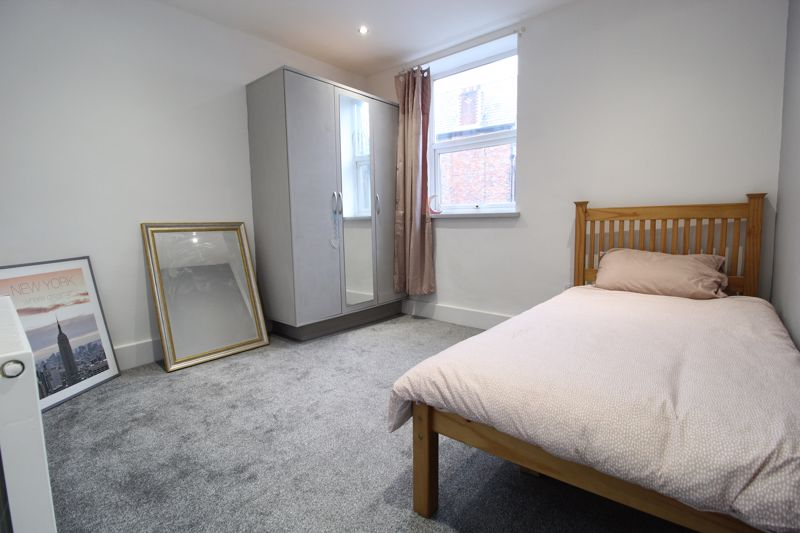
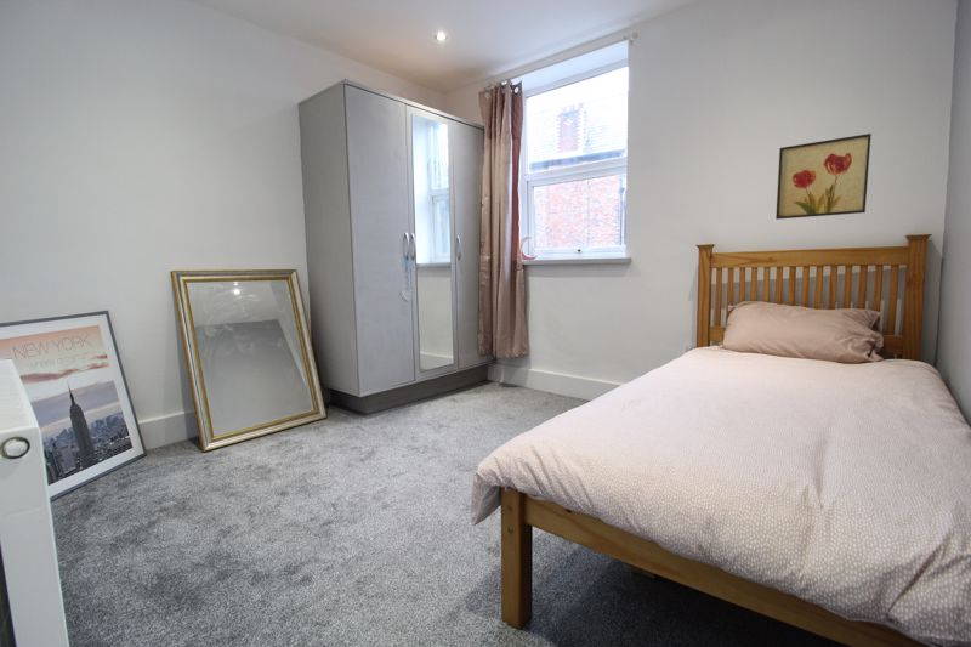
+ wall art (820, 178)
